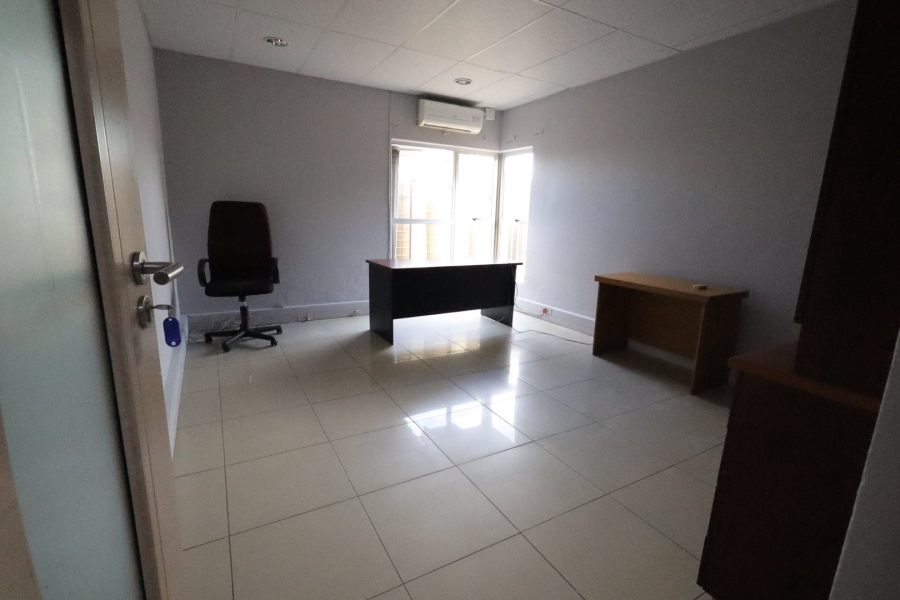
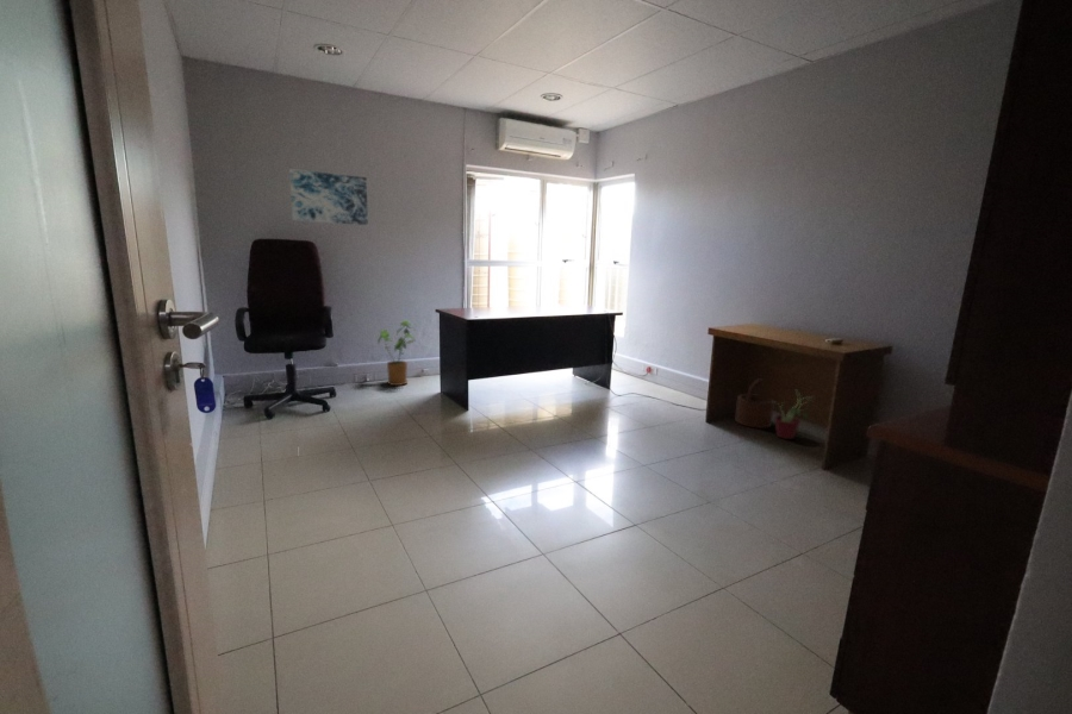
+ wooden bucket (755, 400)
+ house plant (399, 352)
+ wall art (330, 198)
+ potted plant (796, 412)
